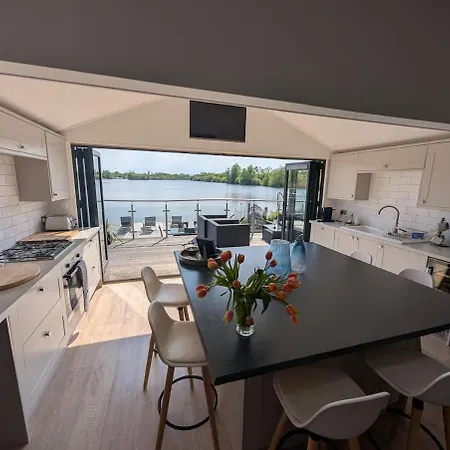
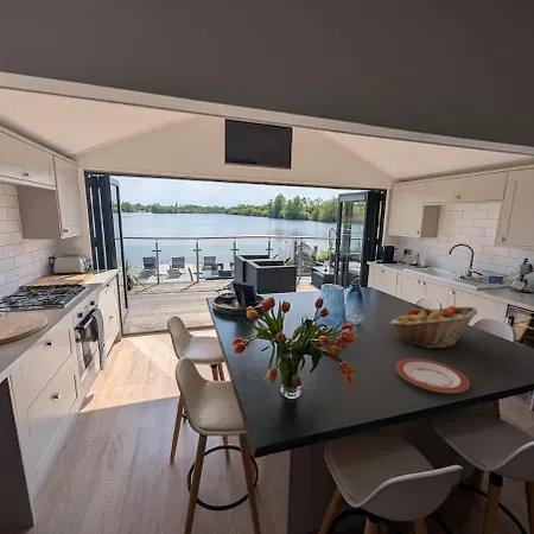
+ fruit basket (432, 322)
+ plate (430, 375)
